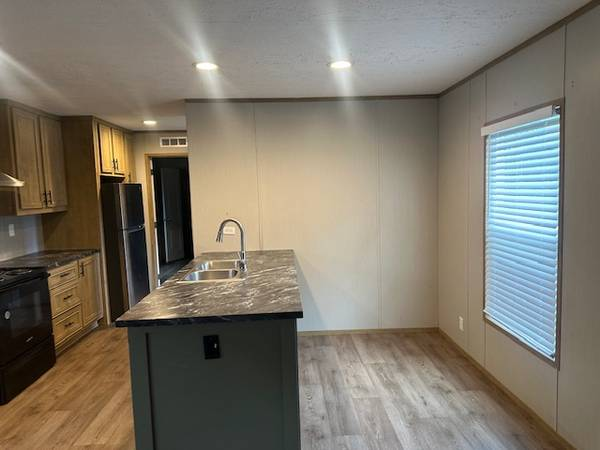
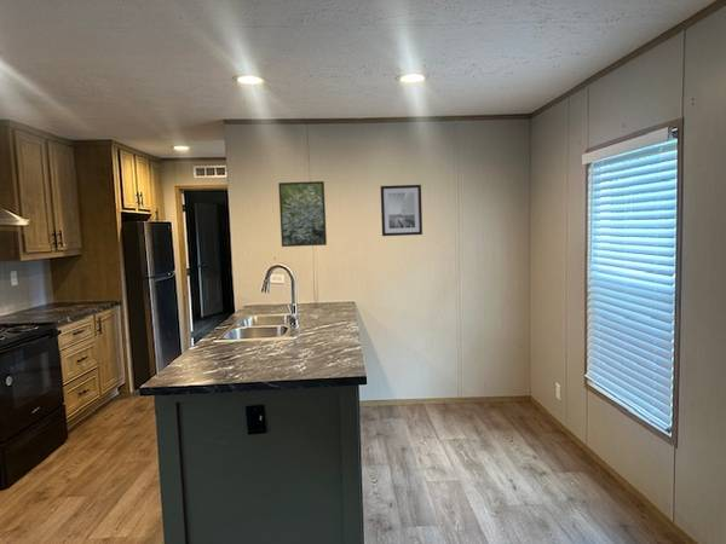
+ wall art (401, 210)
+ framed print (302, 214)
